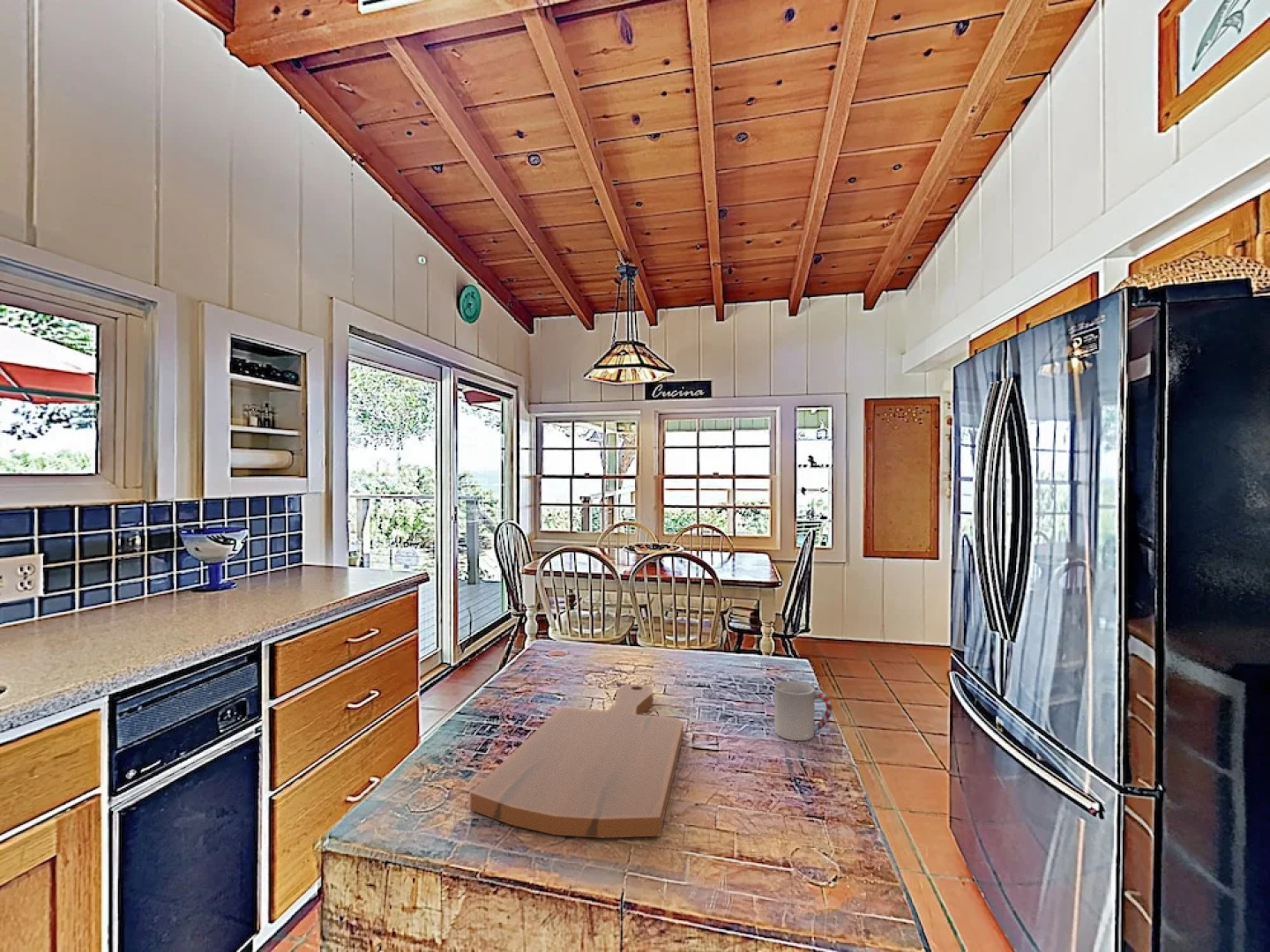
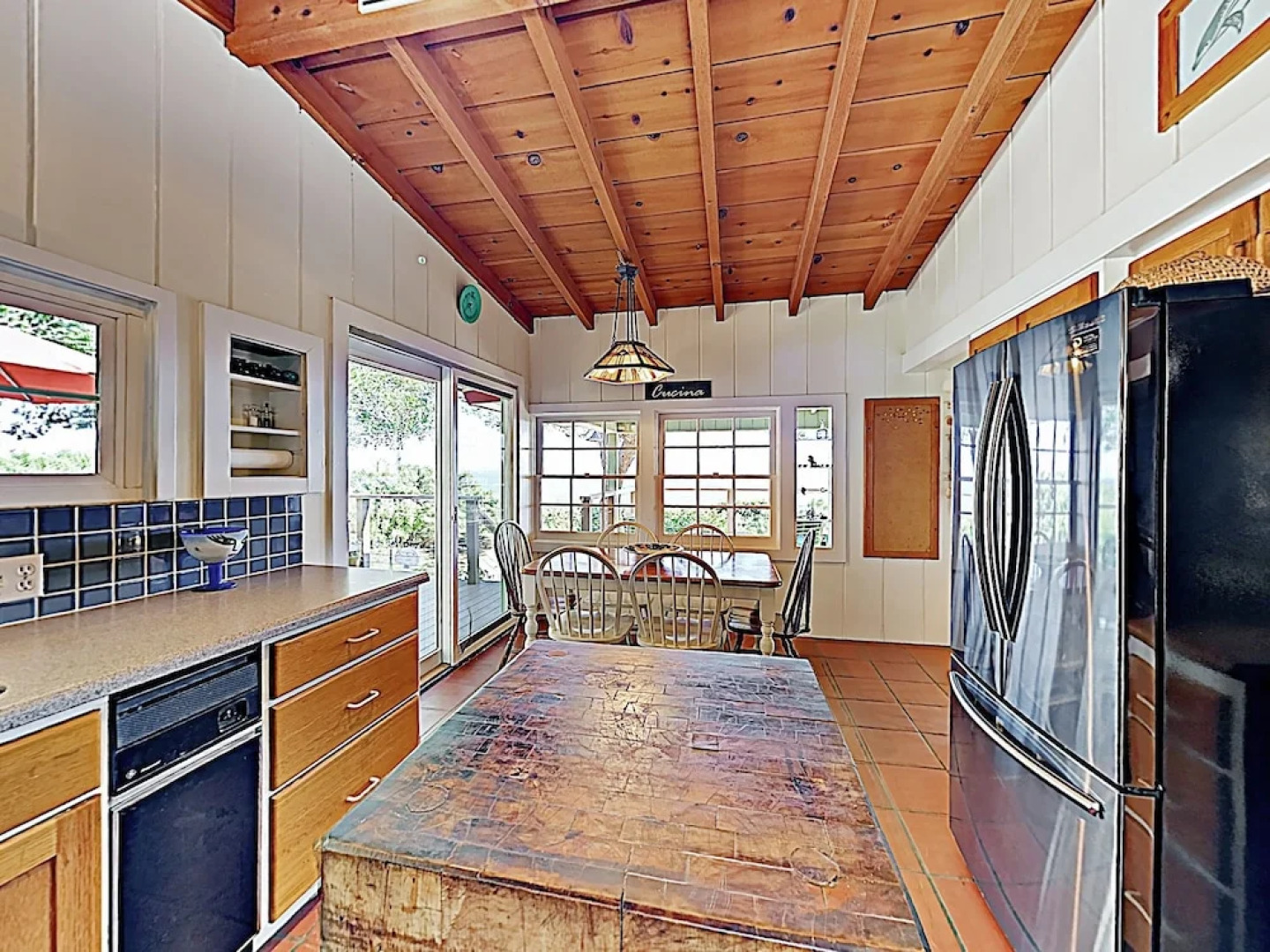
- cutting board (600, 752)
- cup (803, 710)
